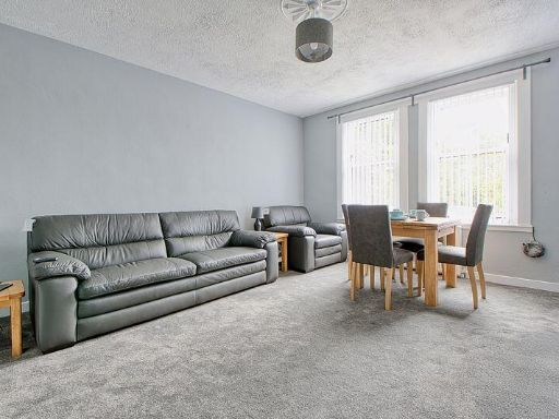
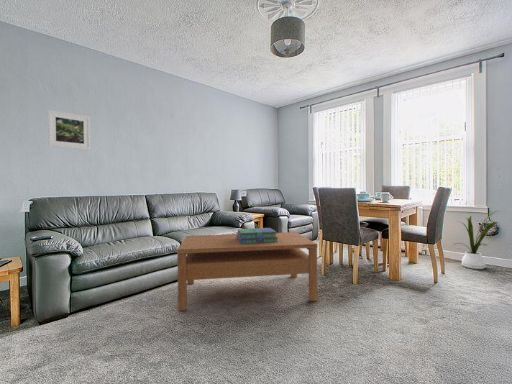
+ house plant (476, 238)
+ stack of books (256, 234)
+ coffee table (246, 265)
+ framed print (70, 130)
